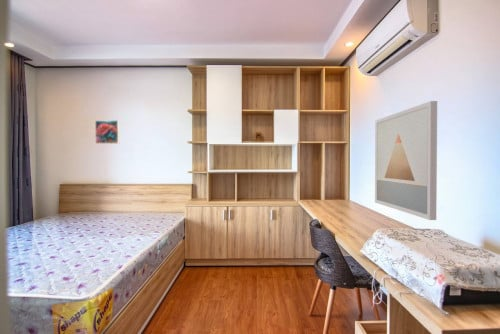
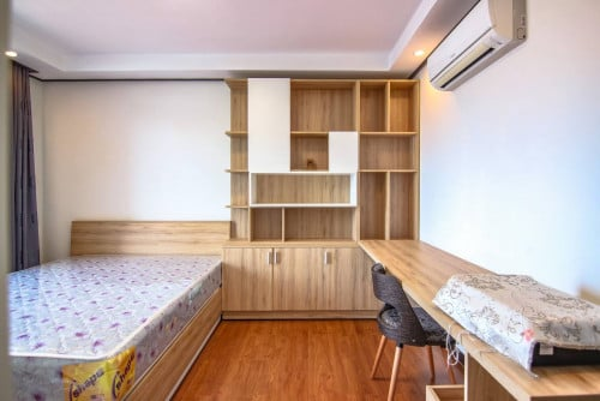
- wall art (400, 161)
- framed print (107, 132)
